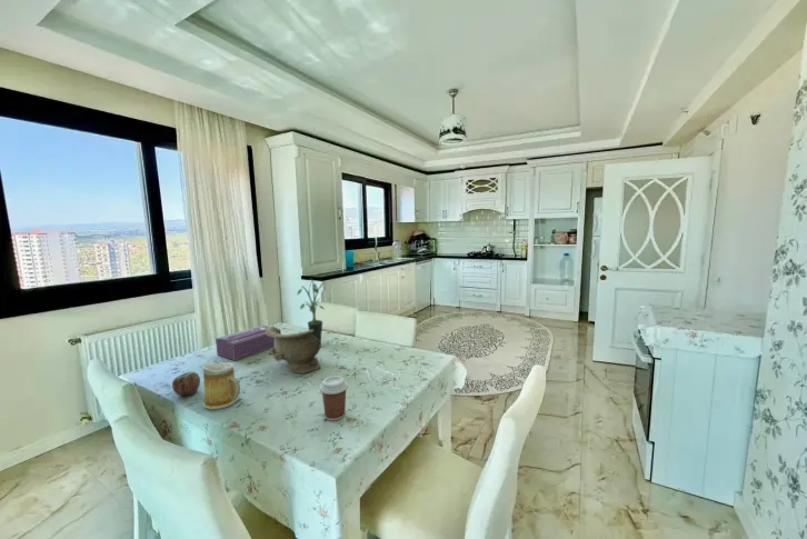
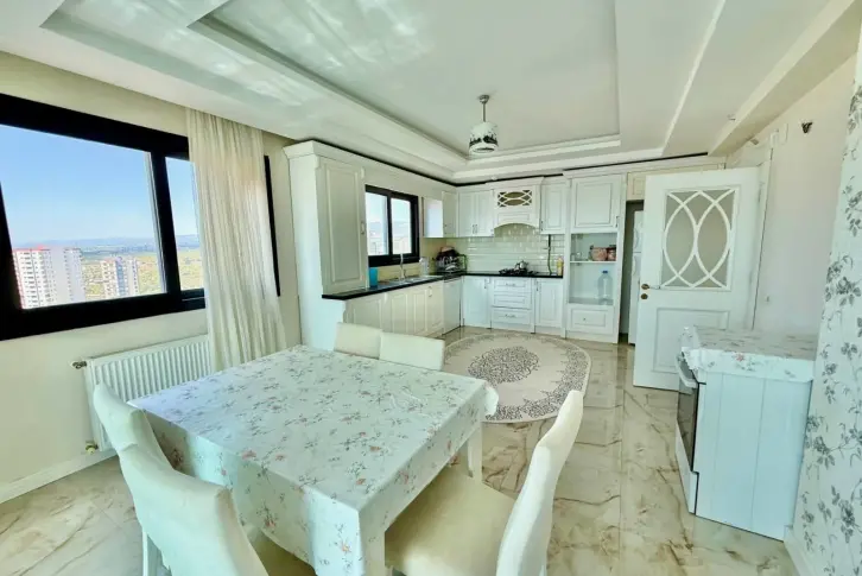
- mug (221, 382)
- tissue box (249, 341)
- apple (186, 383)
- decorative bowl (293, 347)
- potted plant (312, 312)
- coffee cup (333, 398)
